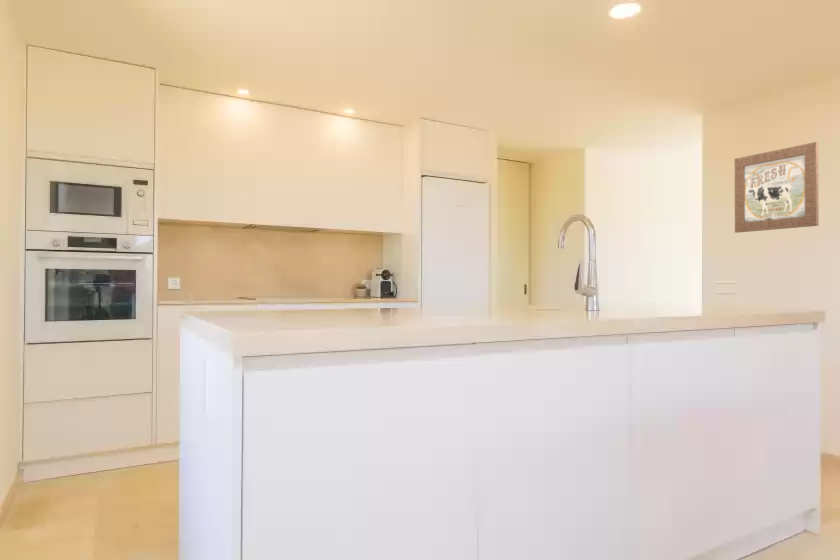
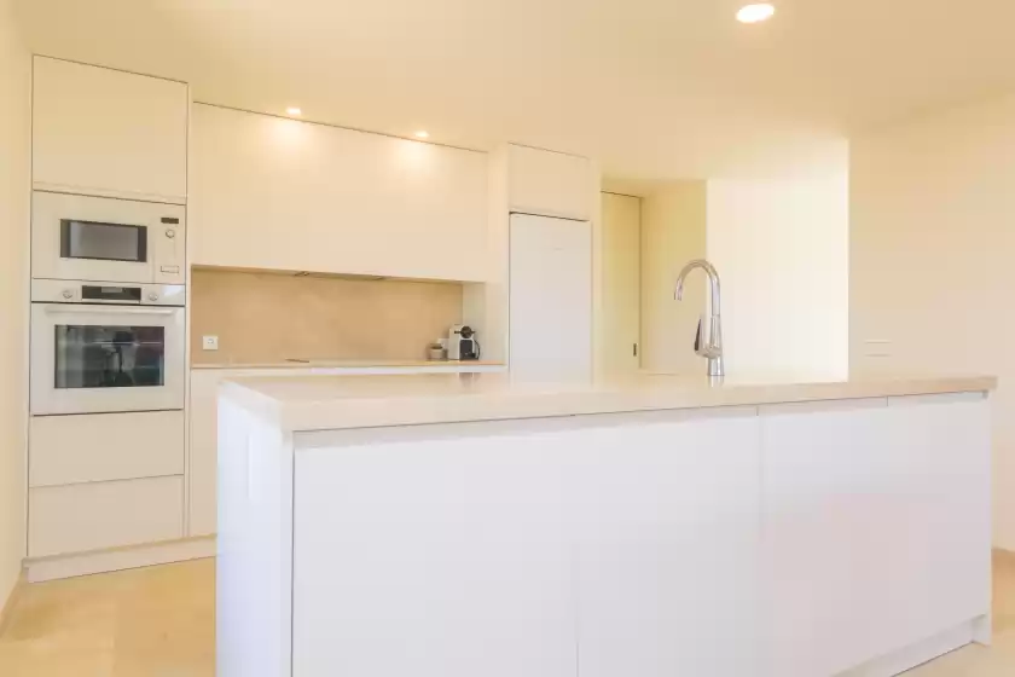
- wall art (773, 190)
